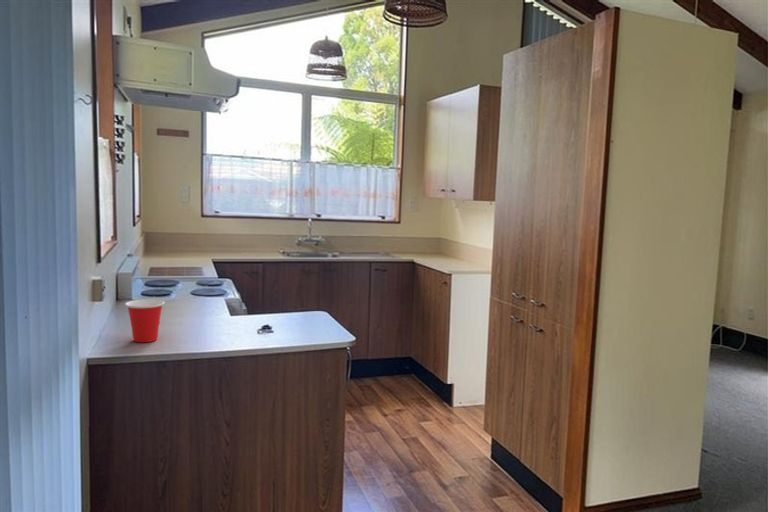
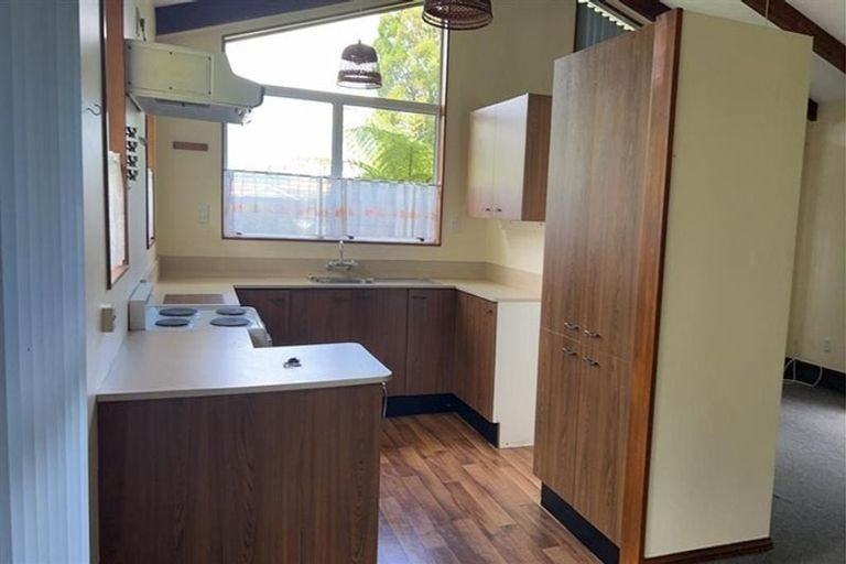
- cup (145, 321)
